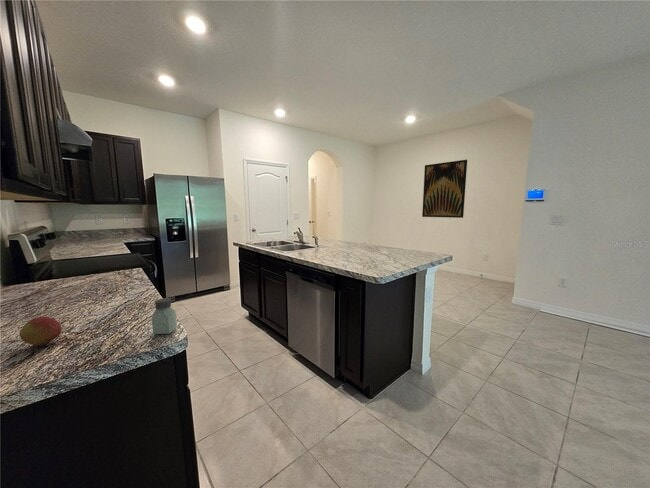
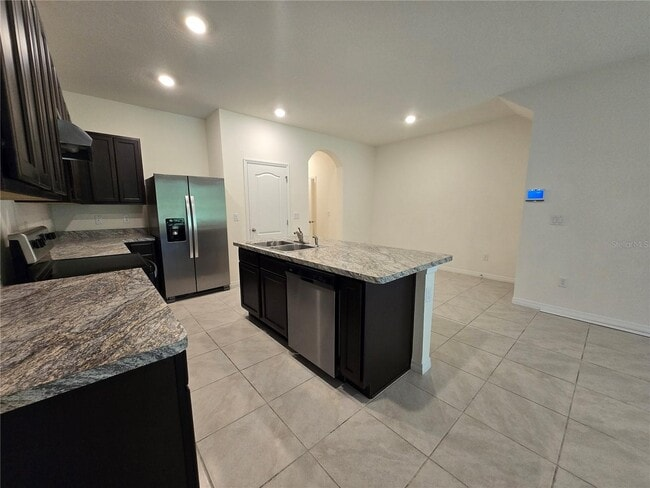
- saltshaker (164, 315)
- apple (41, 330)
- wall art (443, 190)
